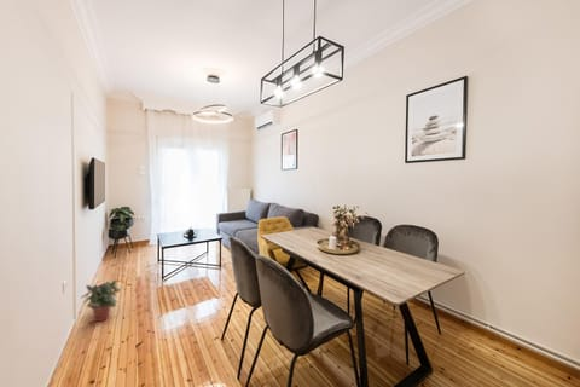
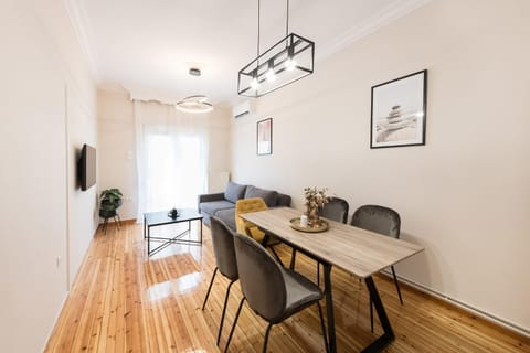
- potted plant (102, 300)
